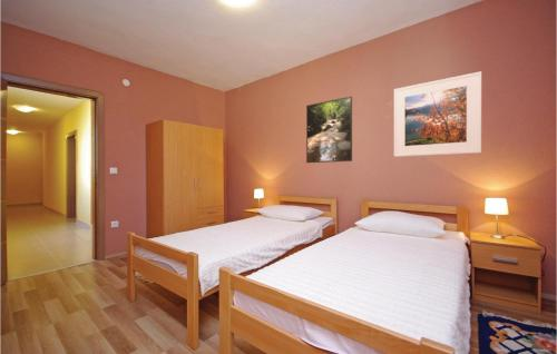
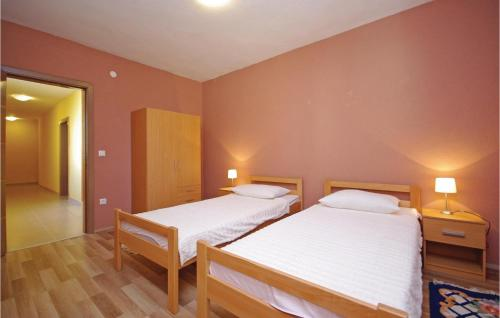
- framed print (328, 131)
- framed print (433, 118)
